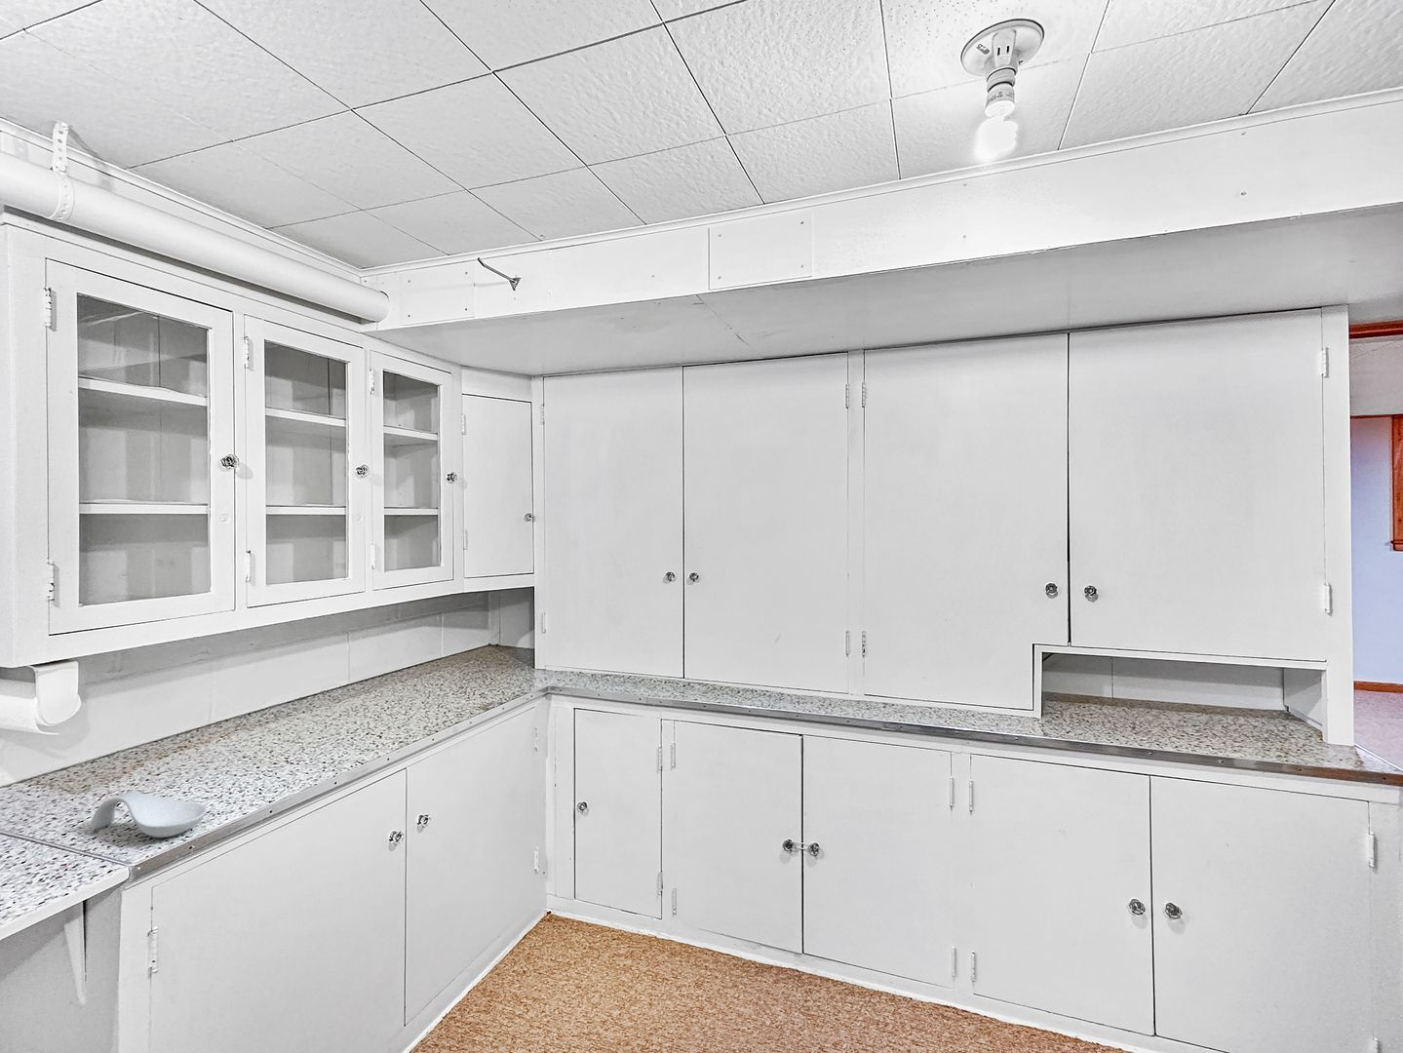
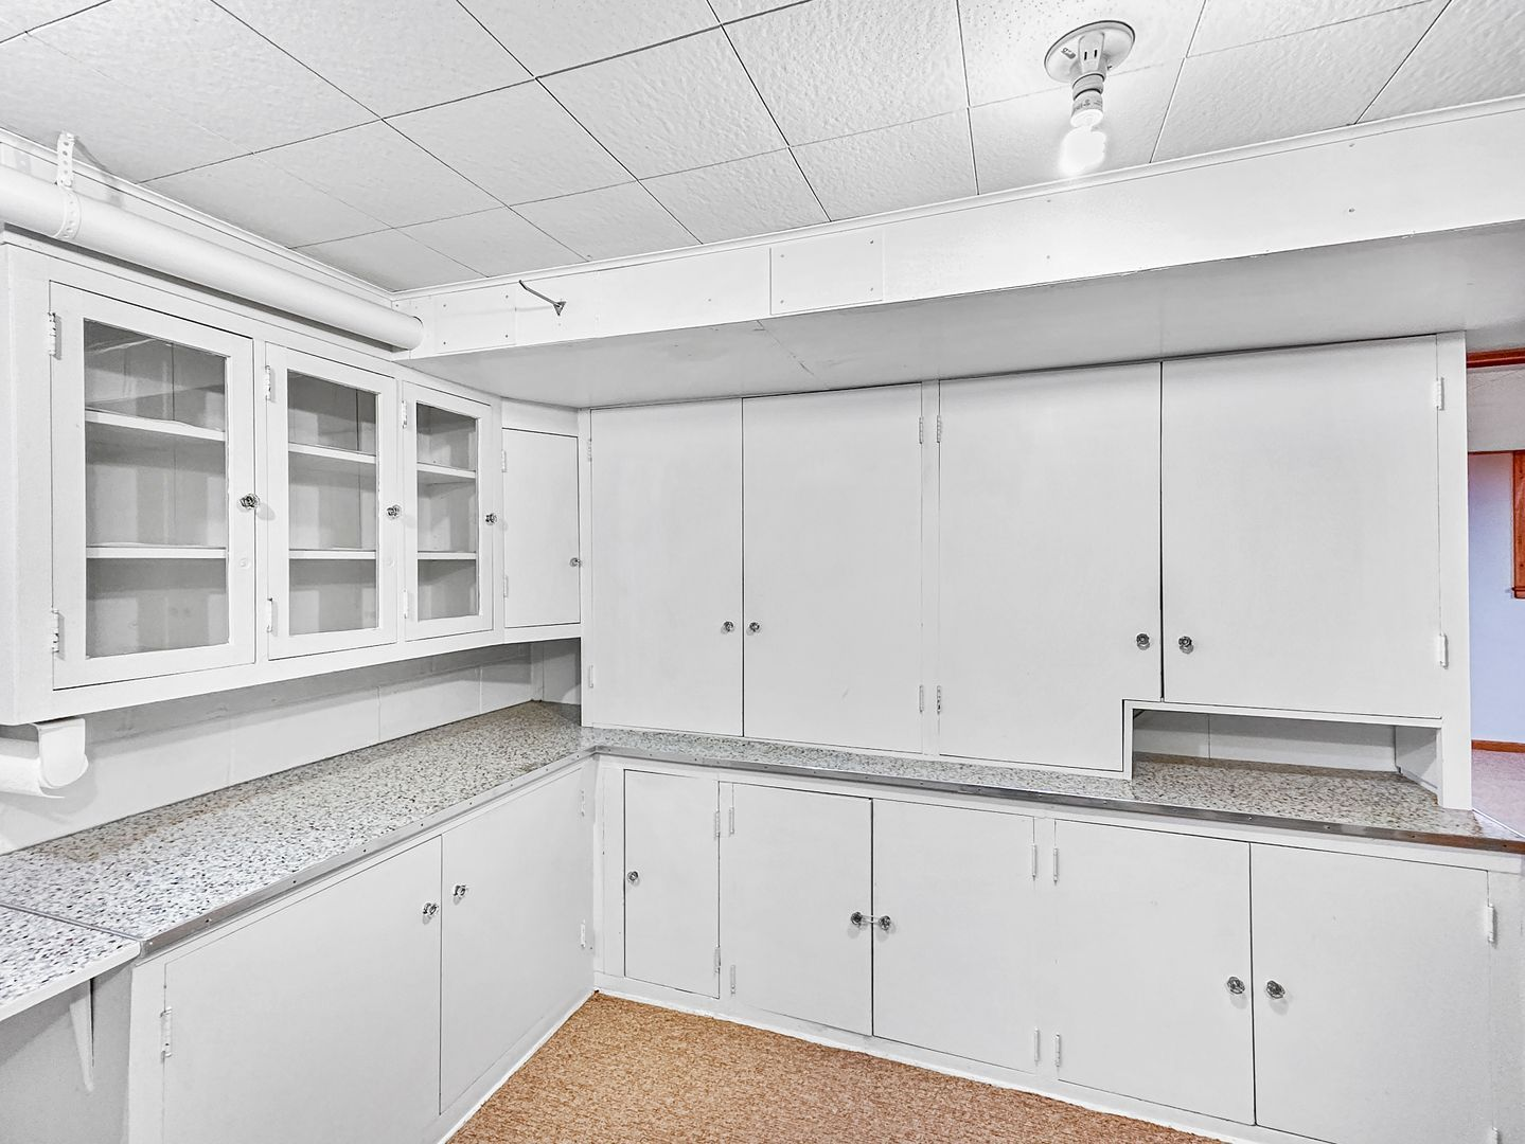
- spoon rest (147, 813)
